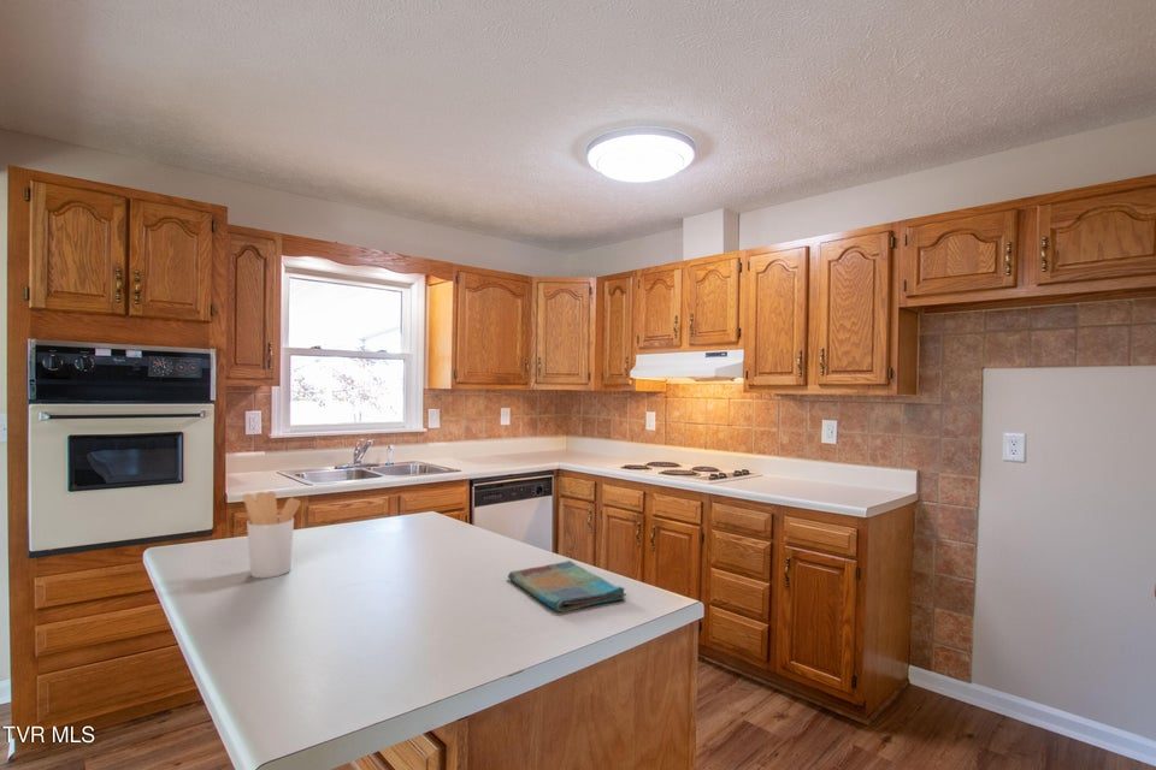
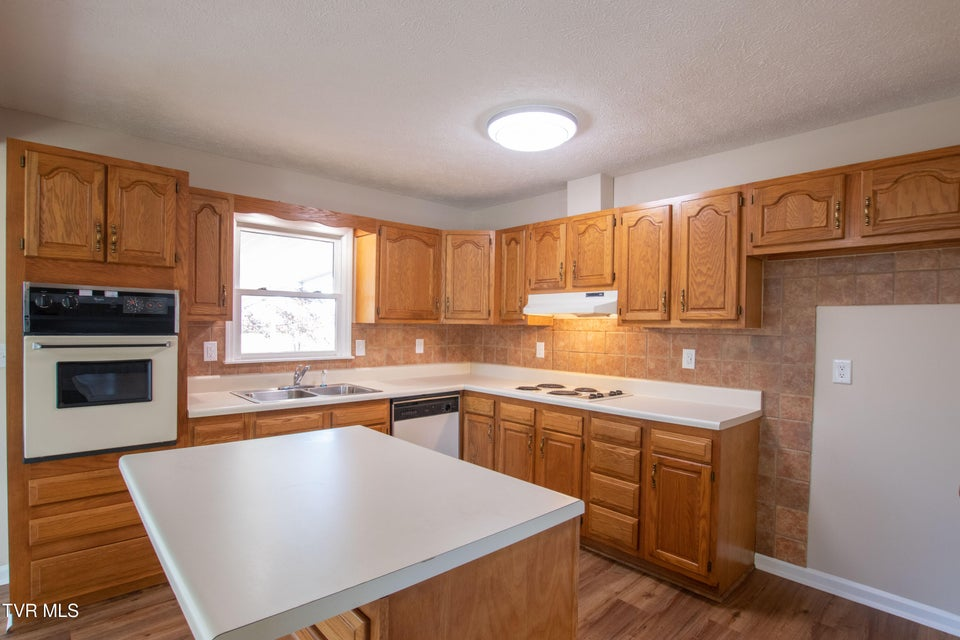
- utensil holder (266, 531)
- dish towel (564, 582)
